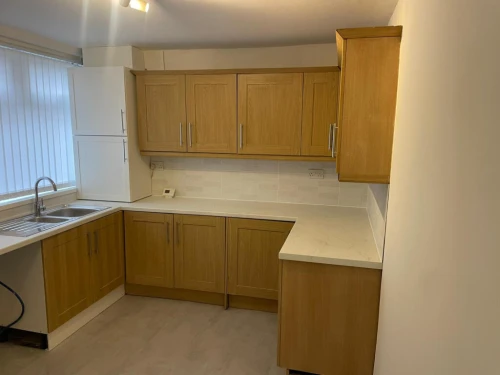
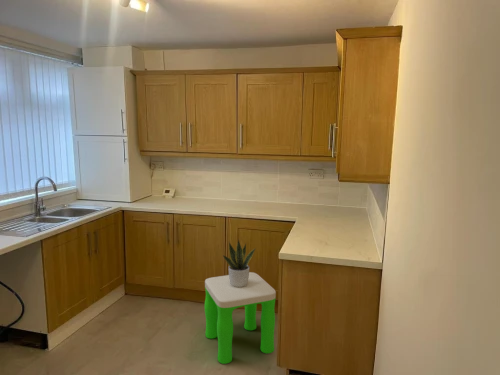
+ stool (235, 308)
+ potted plant (239, 260)
